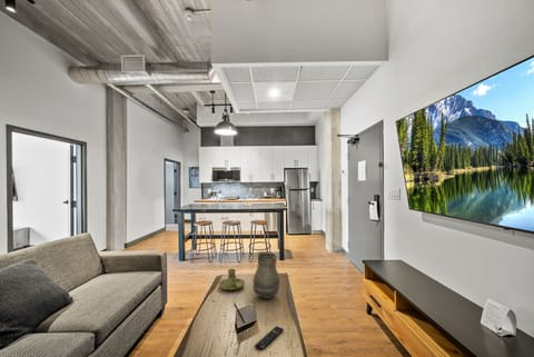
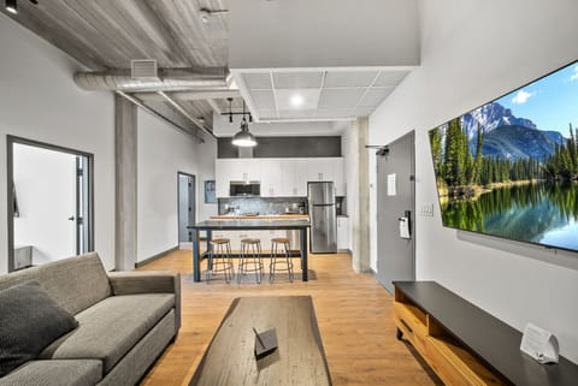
- vase (266, 275)
- candle holder (231, 277)
- remote control (269, 337)
